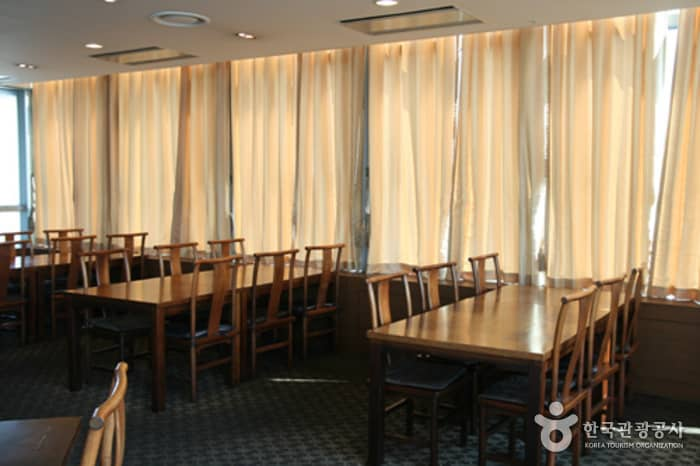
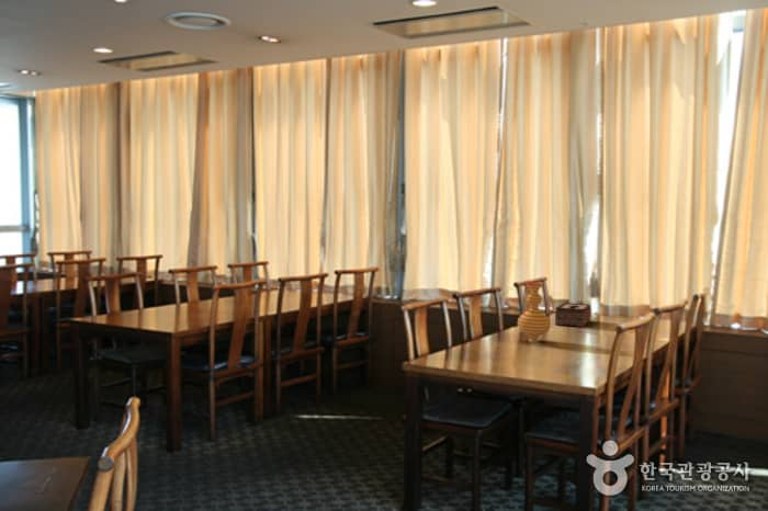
+ tissue box (573, 314)
+ vase (534, 311)
